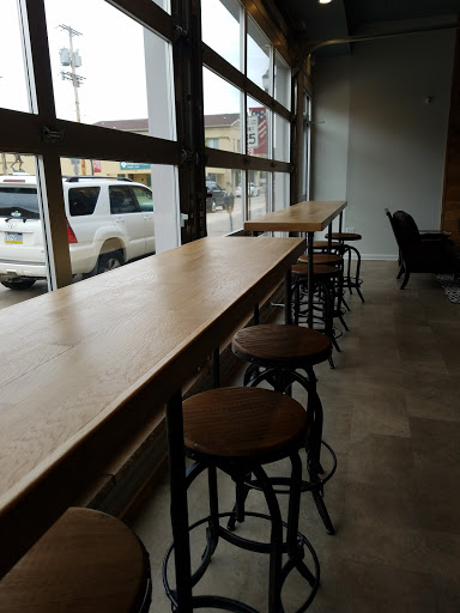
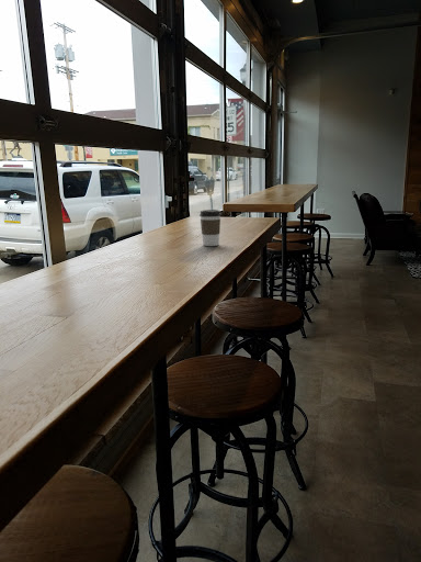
+ coffee cup (210, 227)
